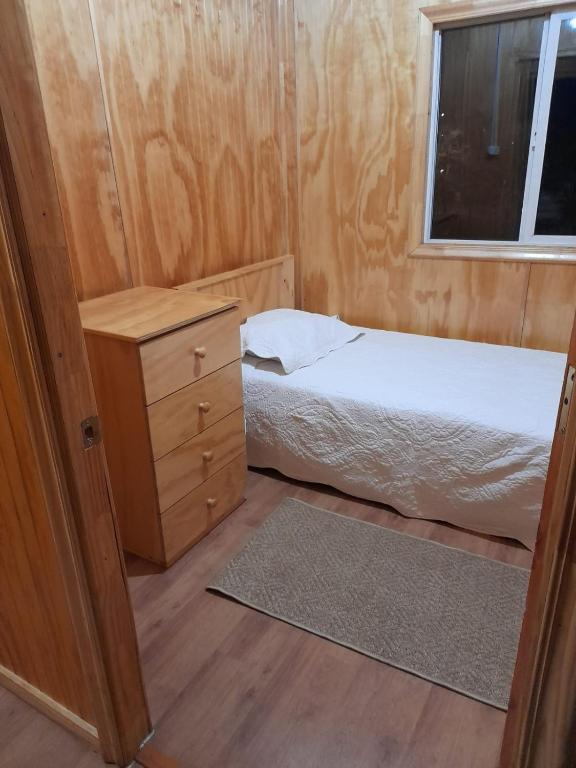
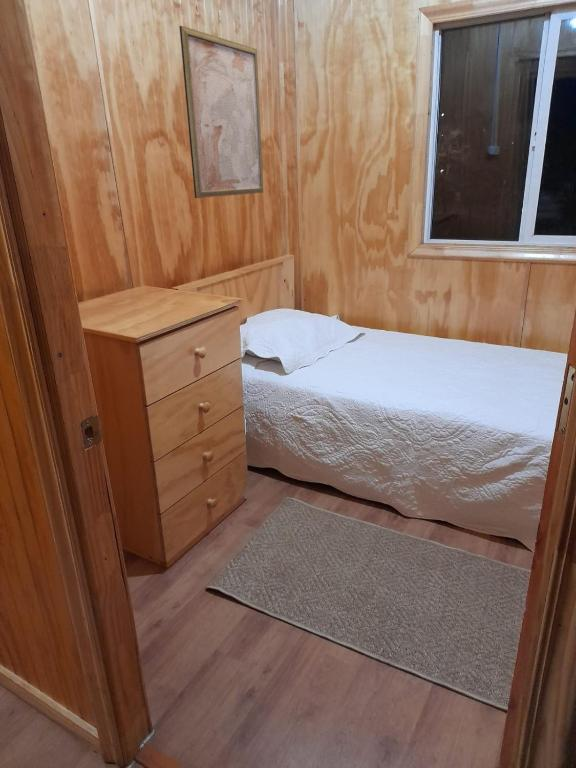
+ wall art (227, 120)
